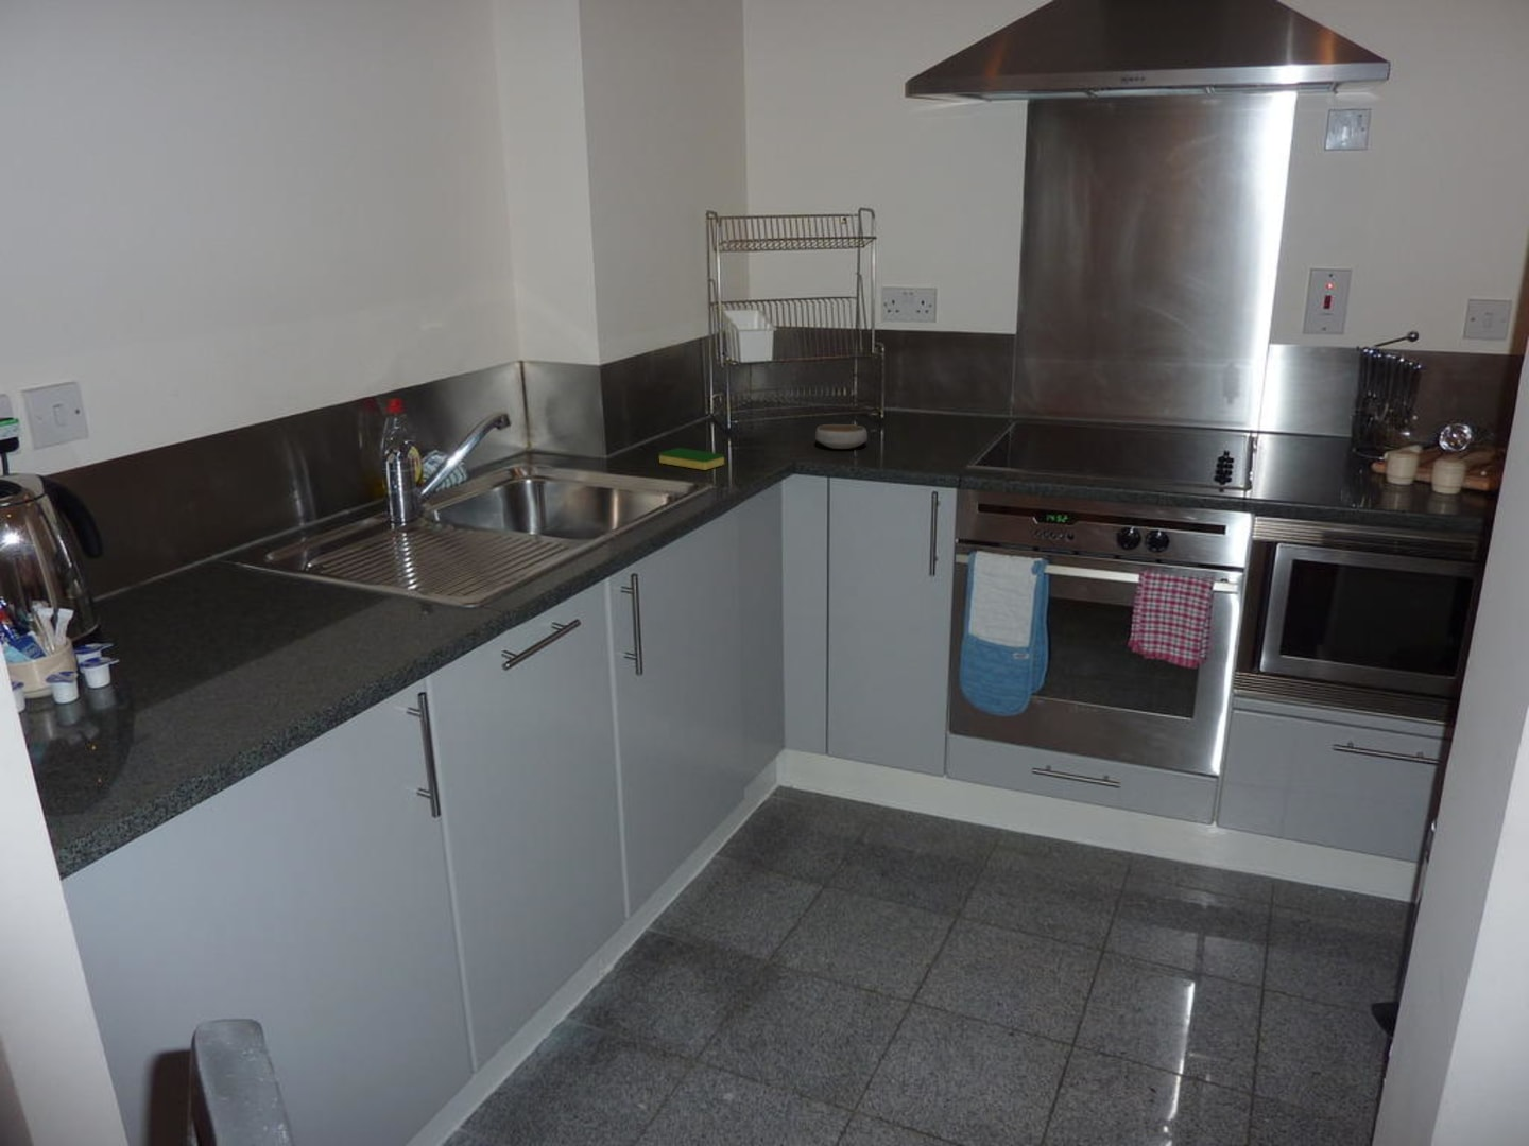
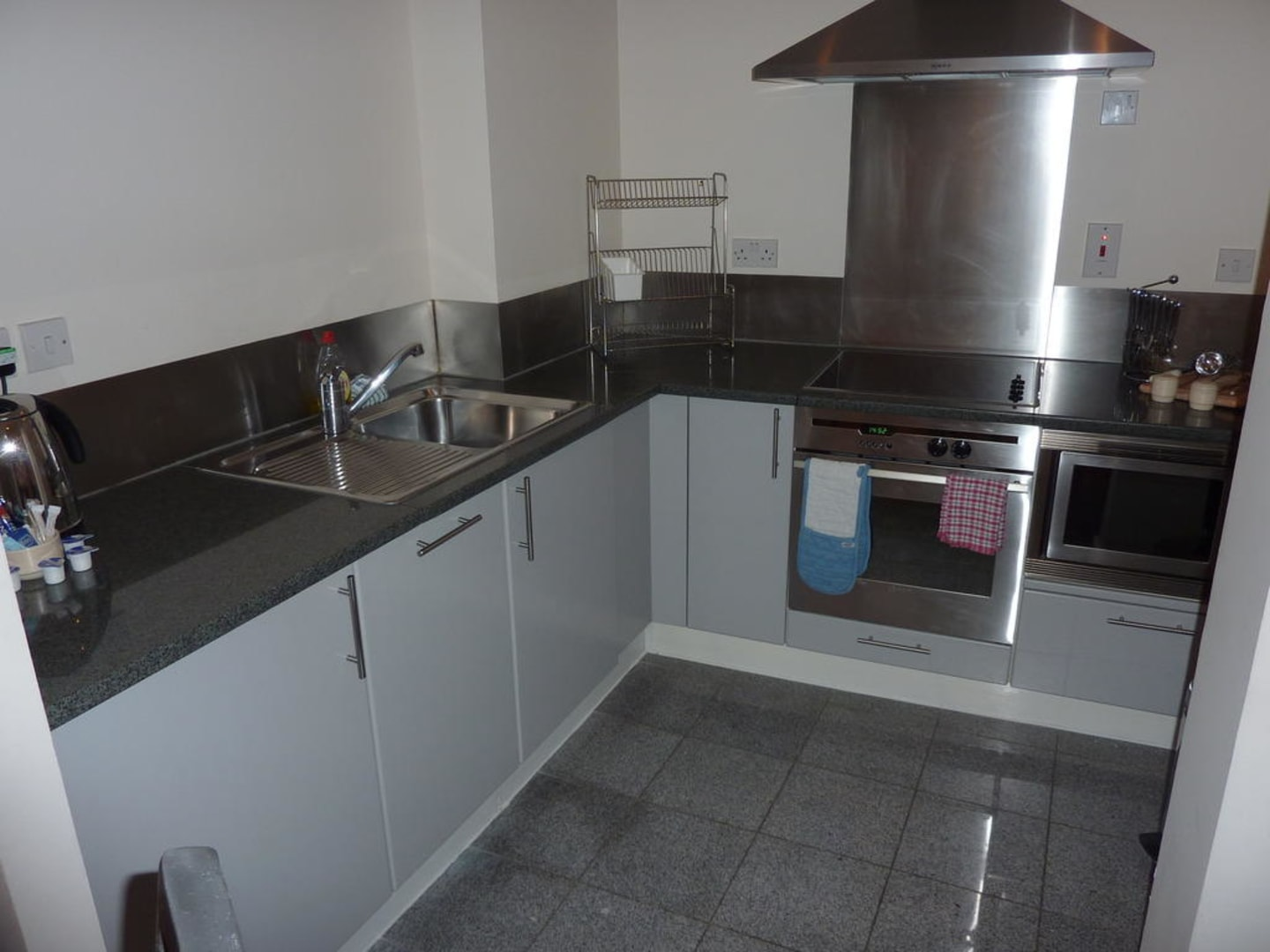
- bowl (840, 437)
- dish sponge (691, 459)
